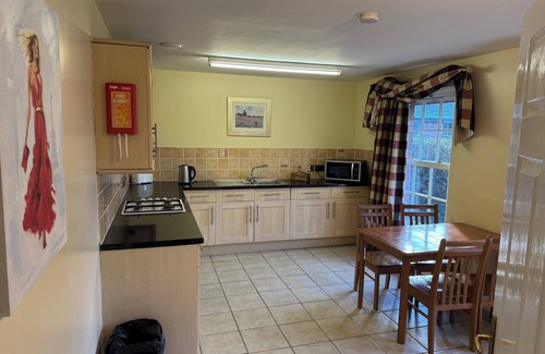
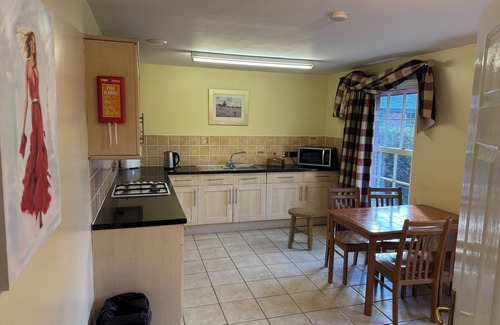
+ stool (300, 229)
